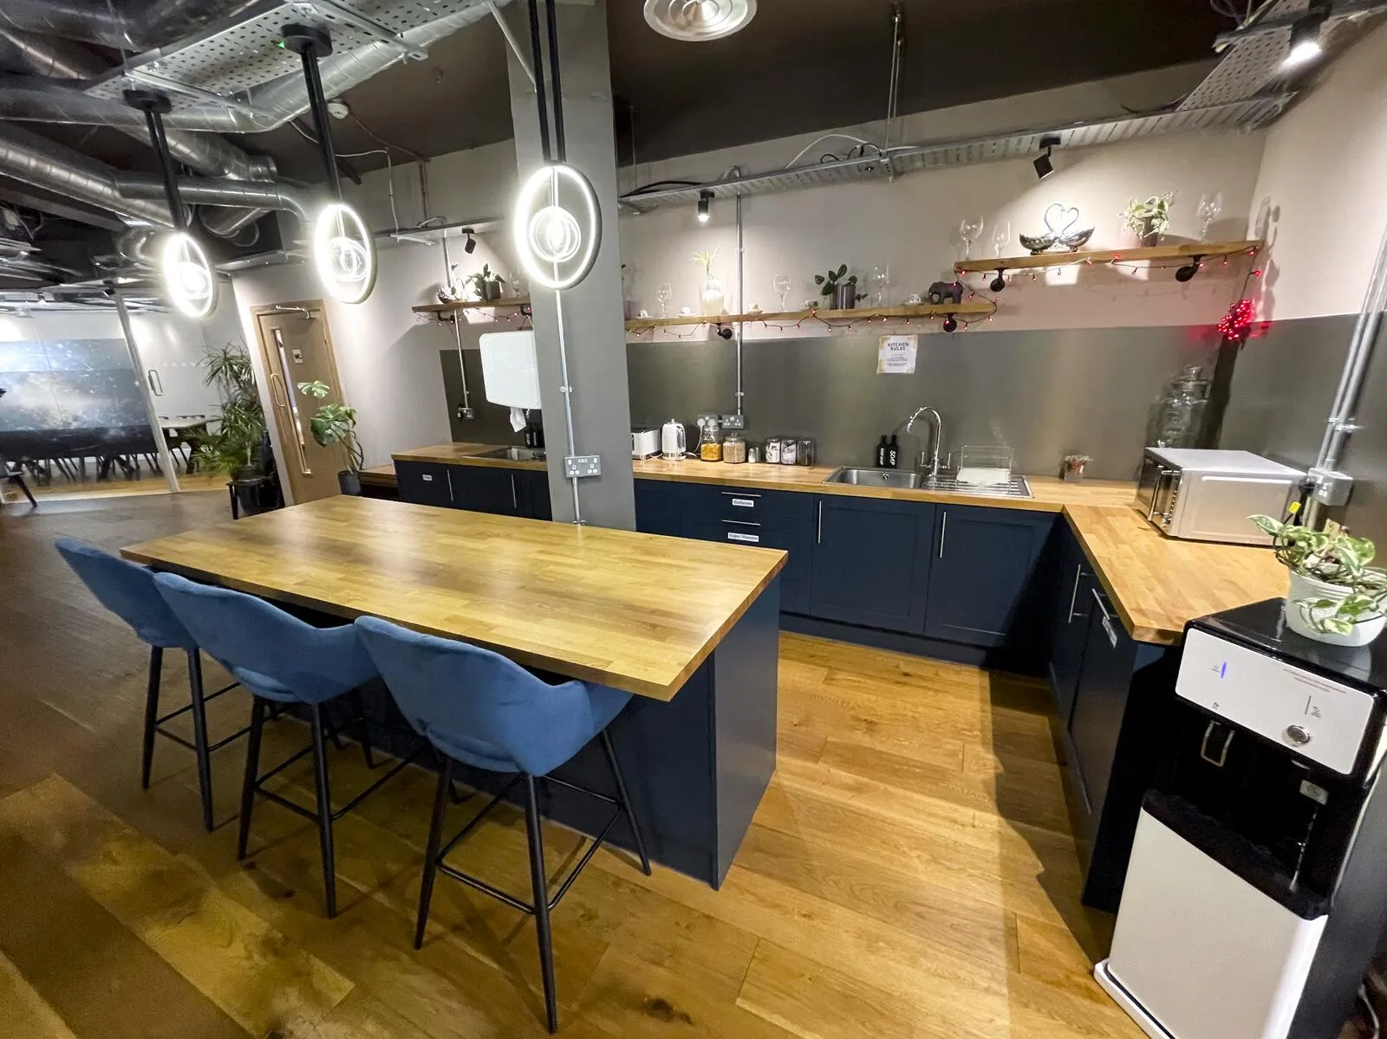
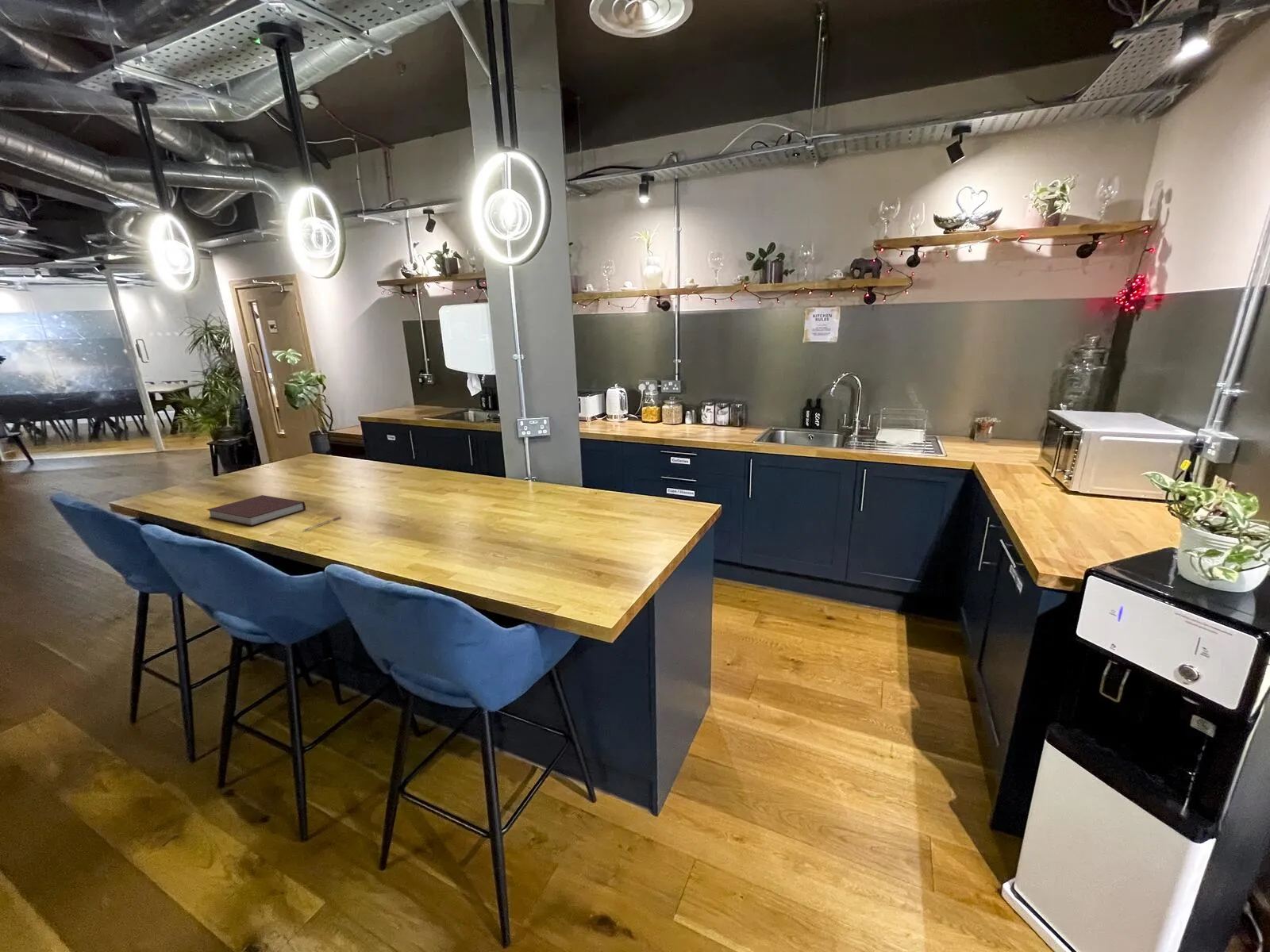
+ pen (322, 523)
+ notebook (257, 509)
